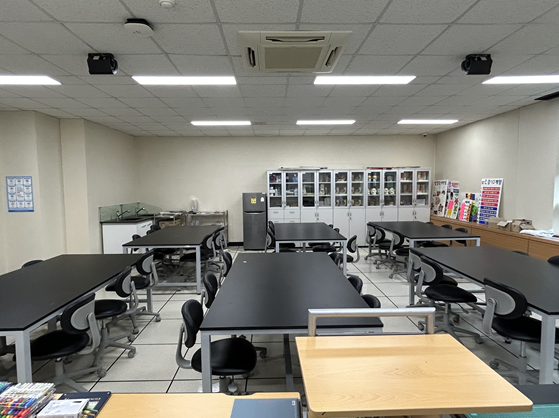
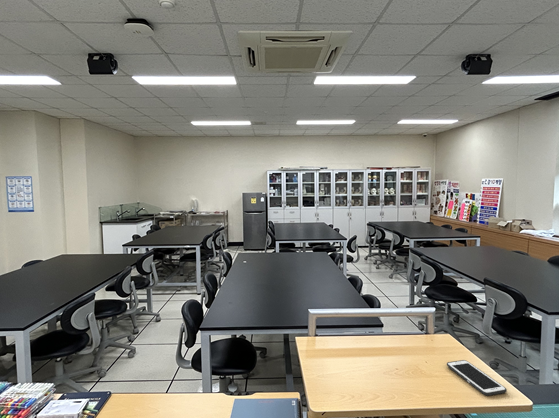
+ cell phone (474, 376)
